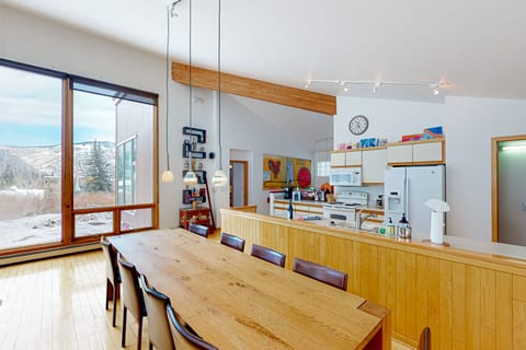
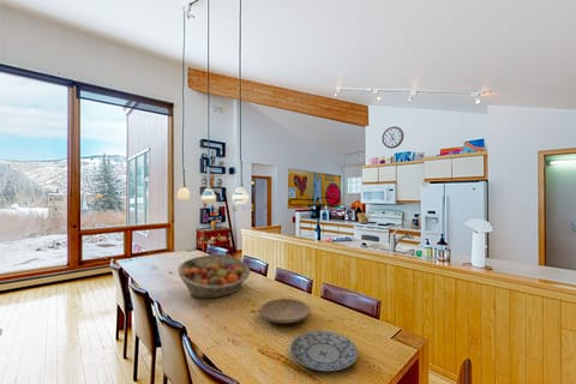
+ plate (284, 312)
+ plate (323, 352)
+ fruit basket (215, 274)
